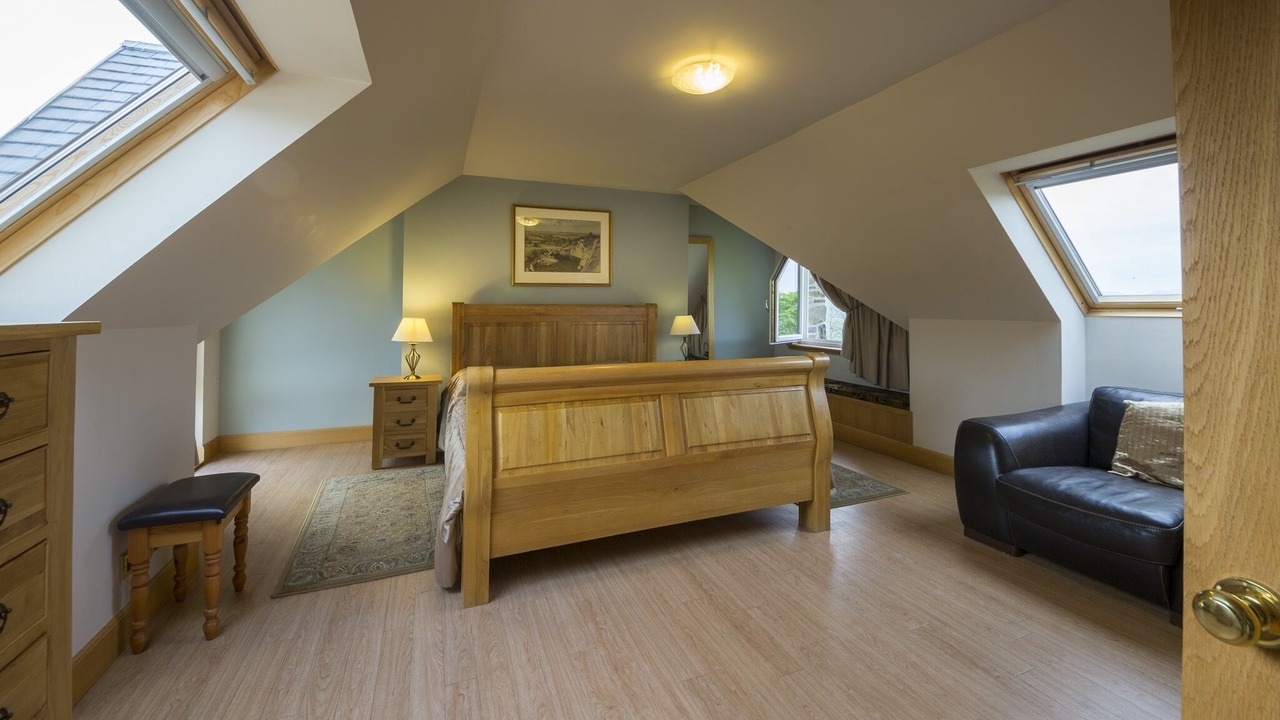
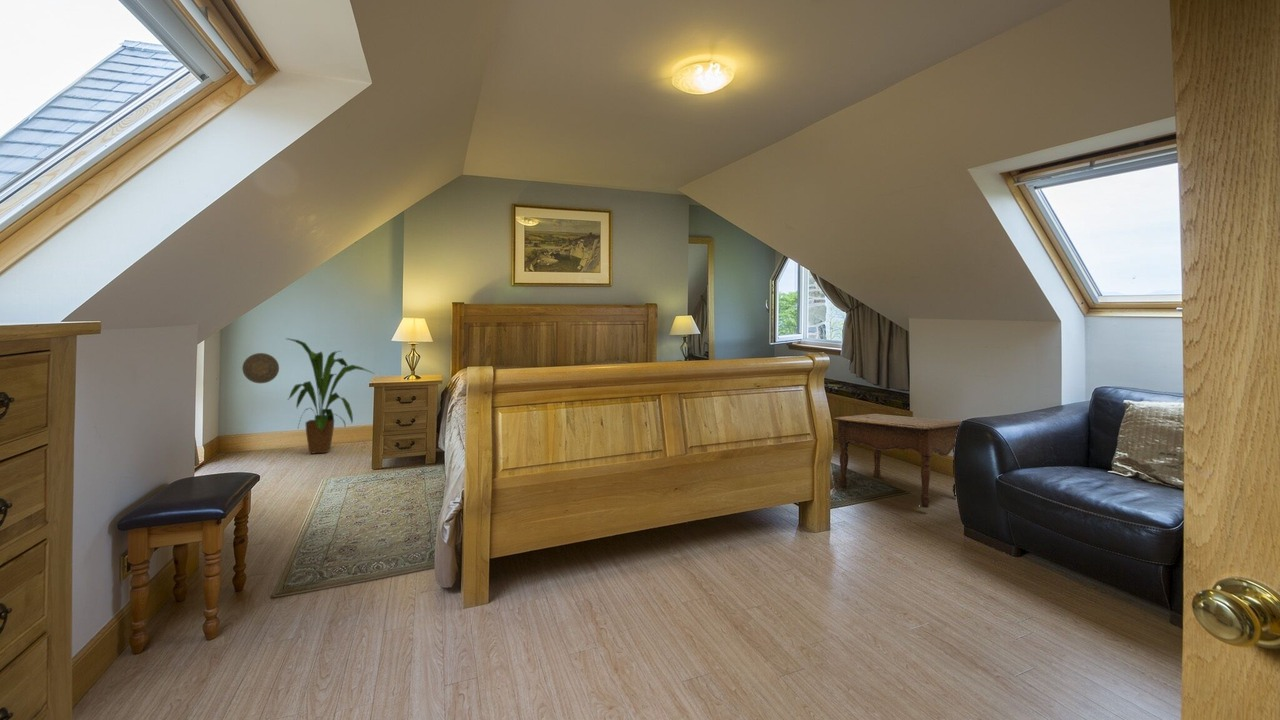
+ house plant (331, 395)
+ decorative plate (260, 368)
+ side table (900, 449)
